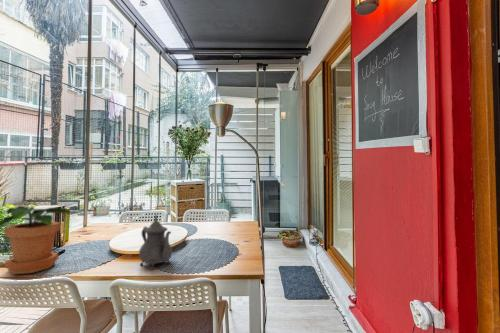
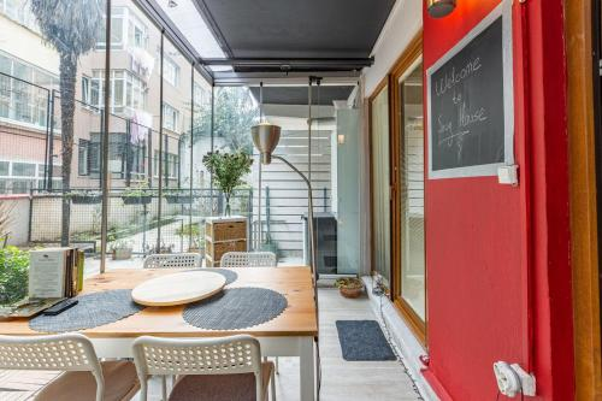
- potted plant (38, 235)
- teapot (155, 239)
